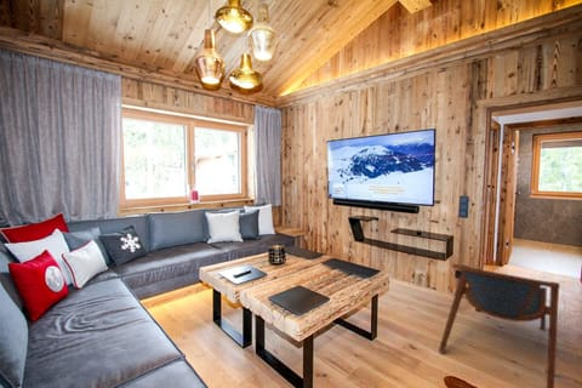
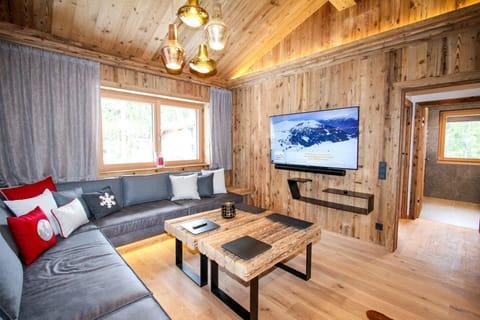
- armchair (501, 301)
